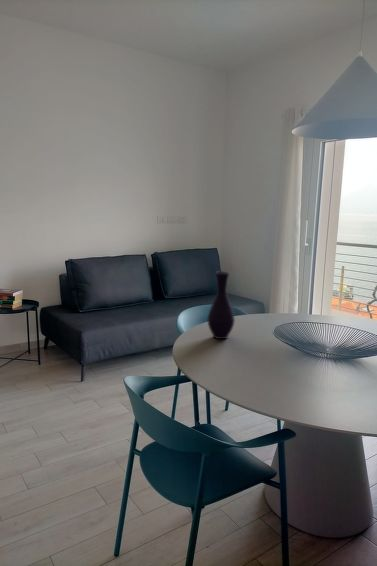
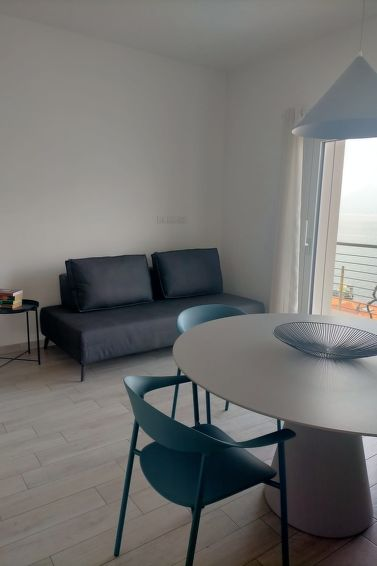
- vase (221, 305)
